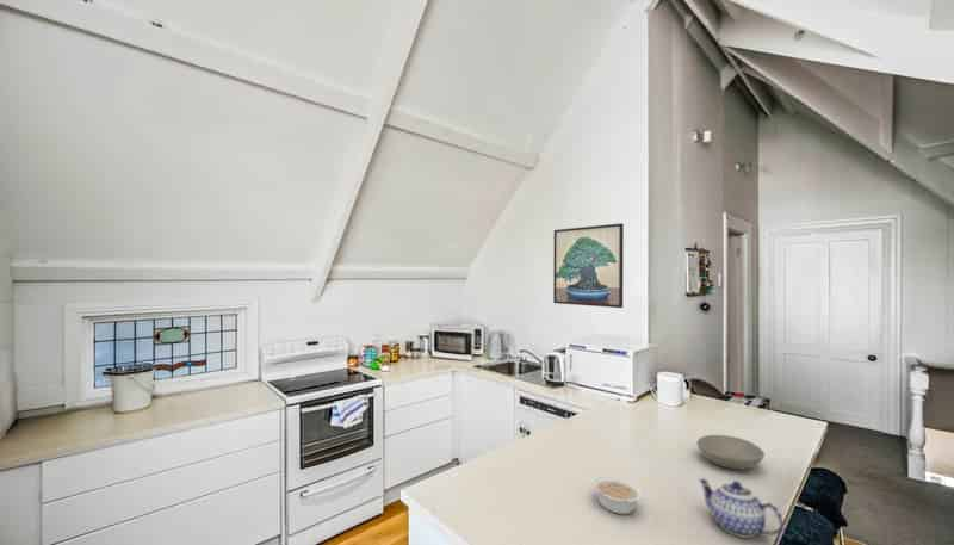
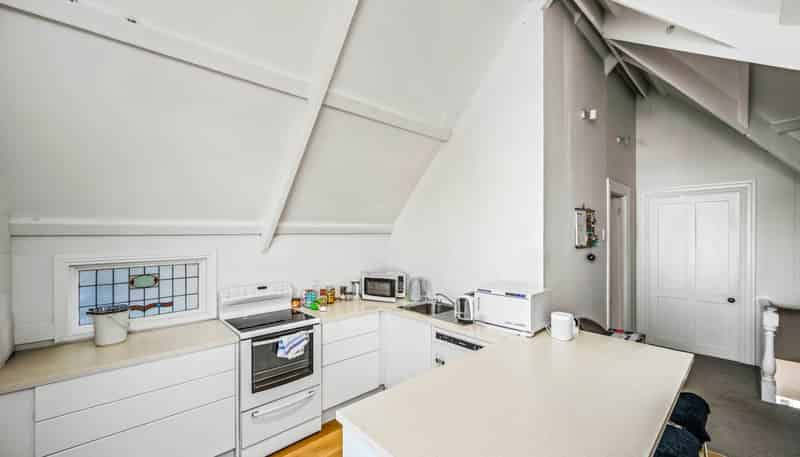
- bowl (729, 453)
- legume (618, 495)
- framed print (586, 266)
- teapot (737, 504)
